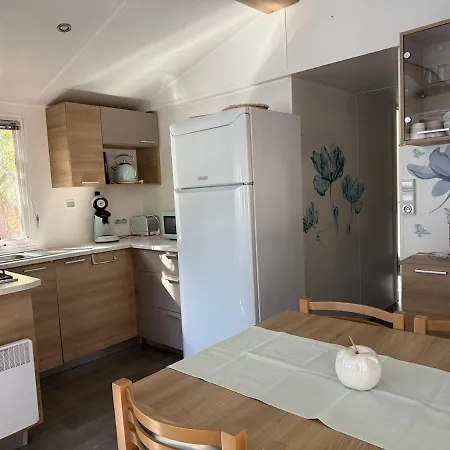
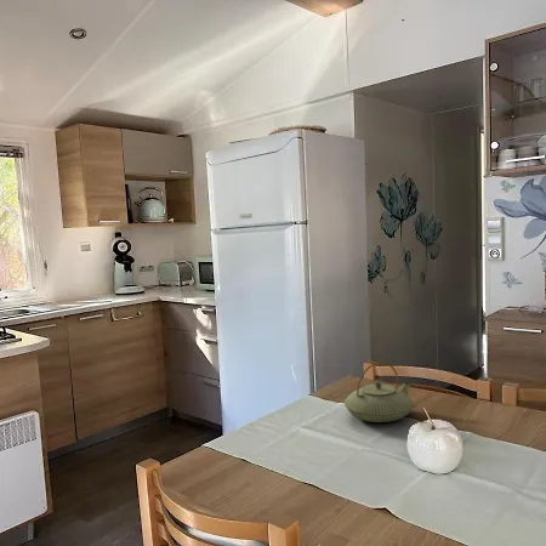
+ teapot (381, 387)
